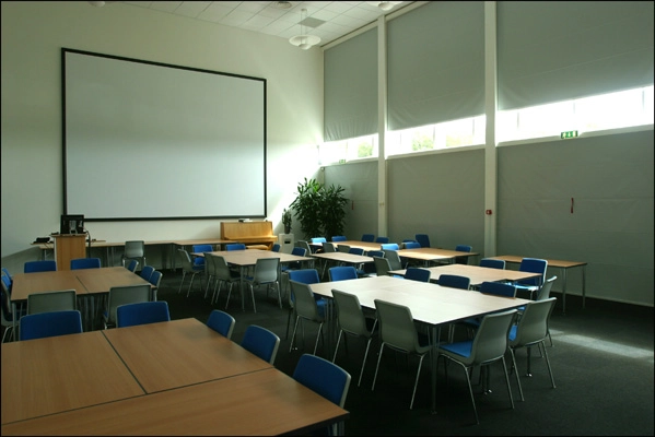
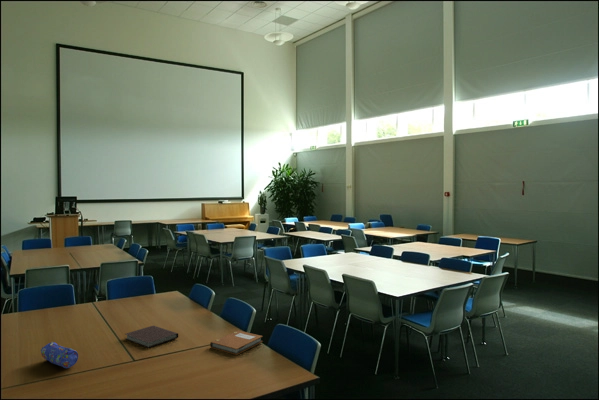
+ pencil case (59, 354)
+ notebook (151, 335)
+ notebook (237, 341)
